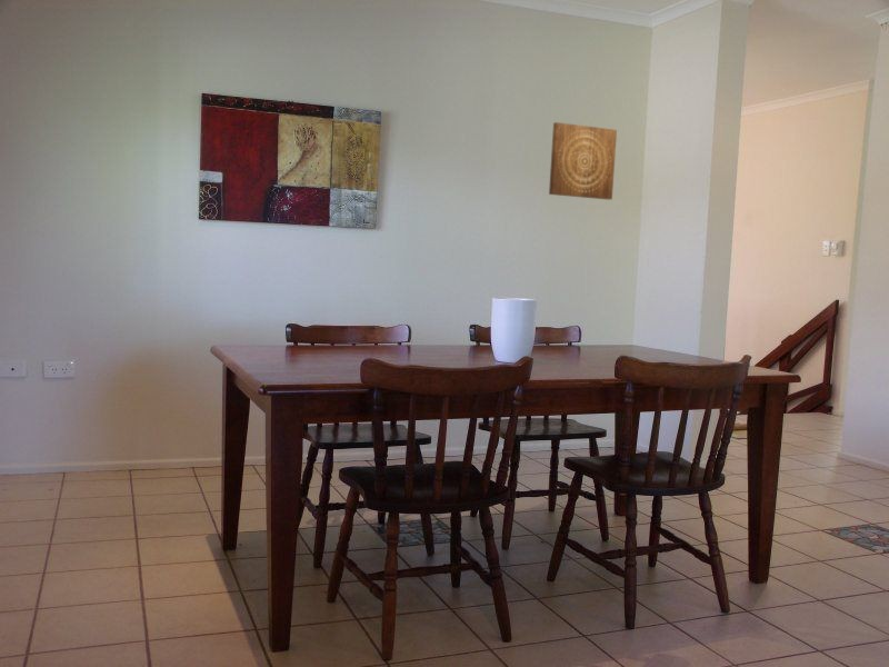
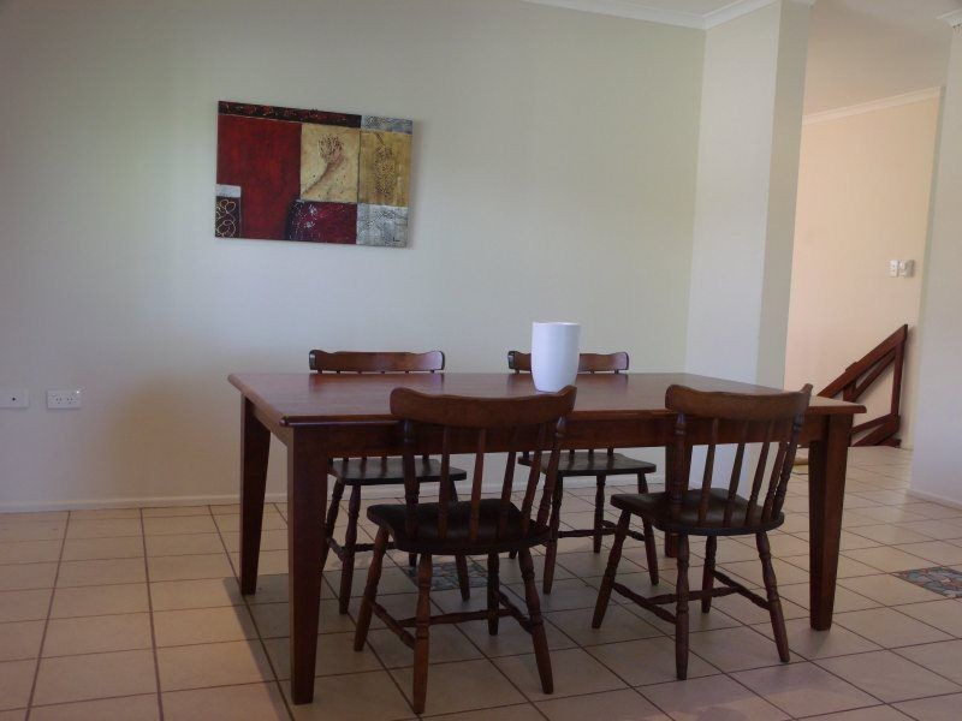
- wall art (582, 161)
